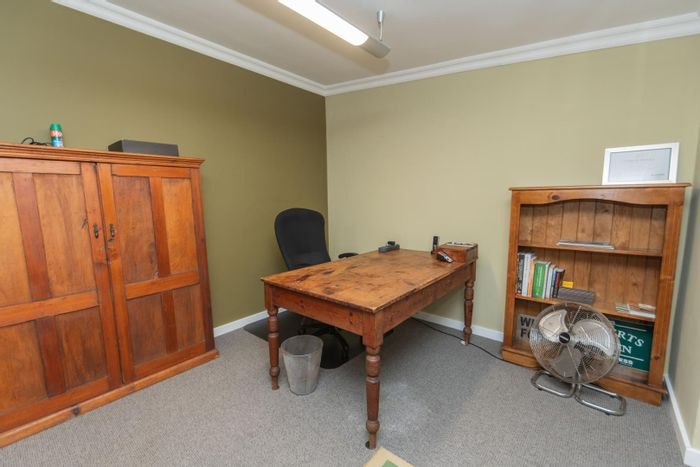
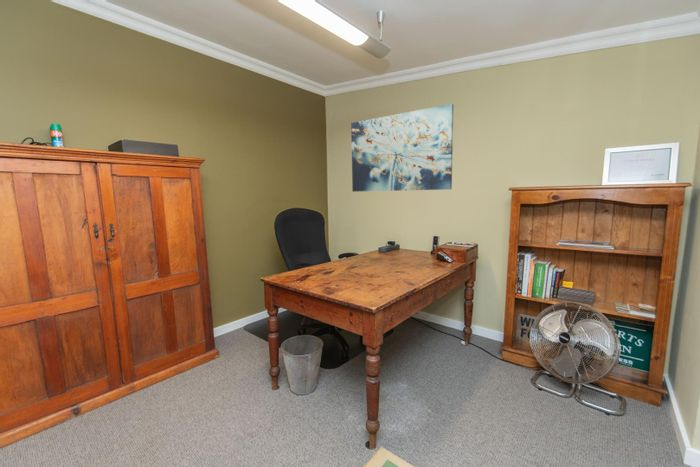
+ wall art (397, 153)
